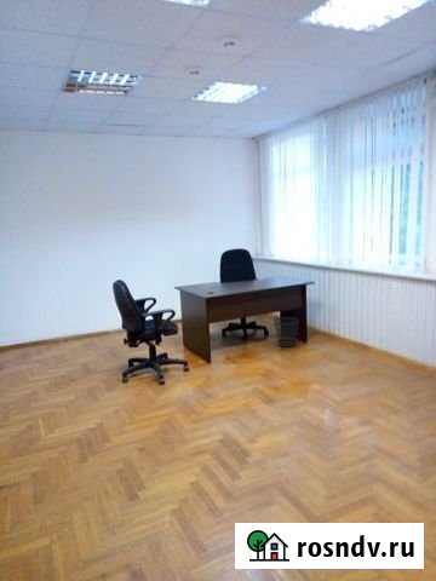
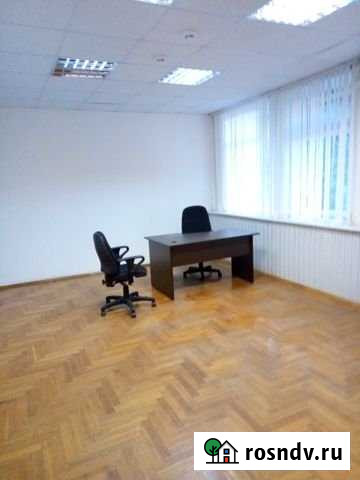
- wastebasket (286, 330)
